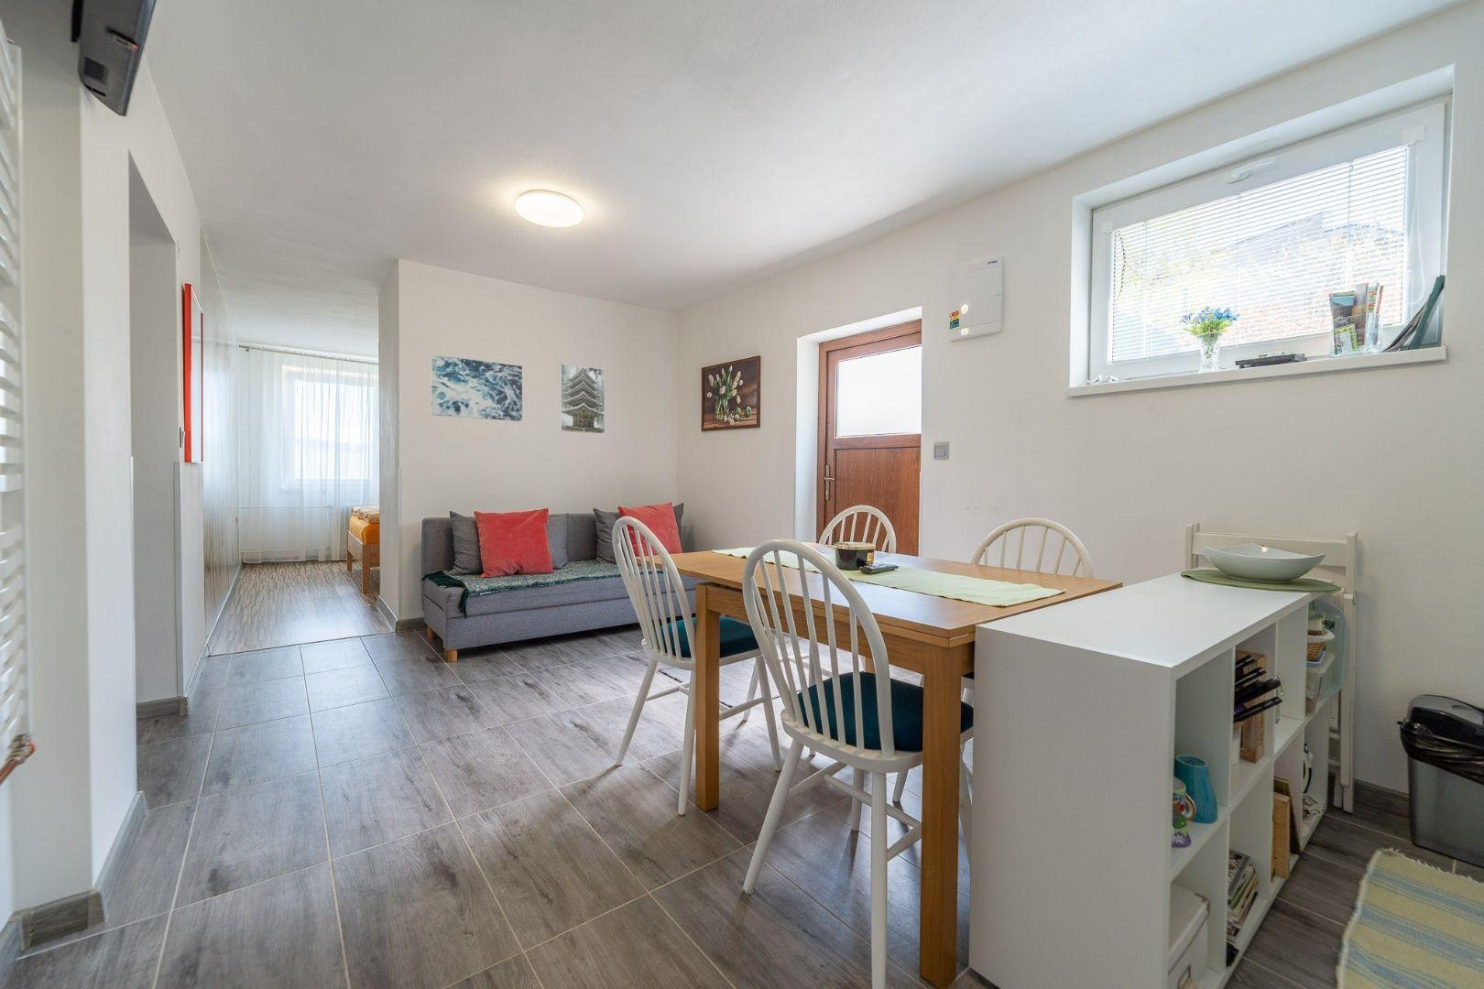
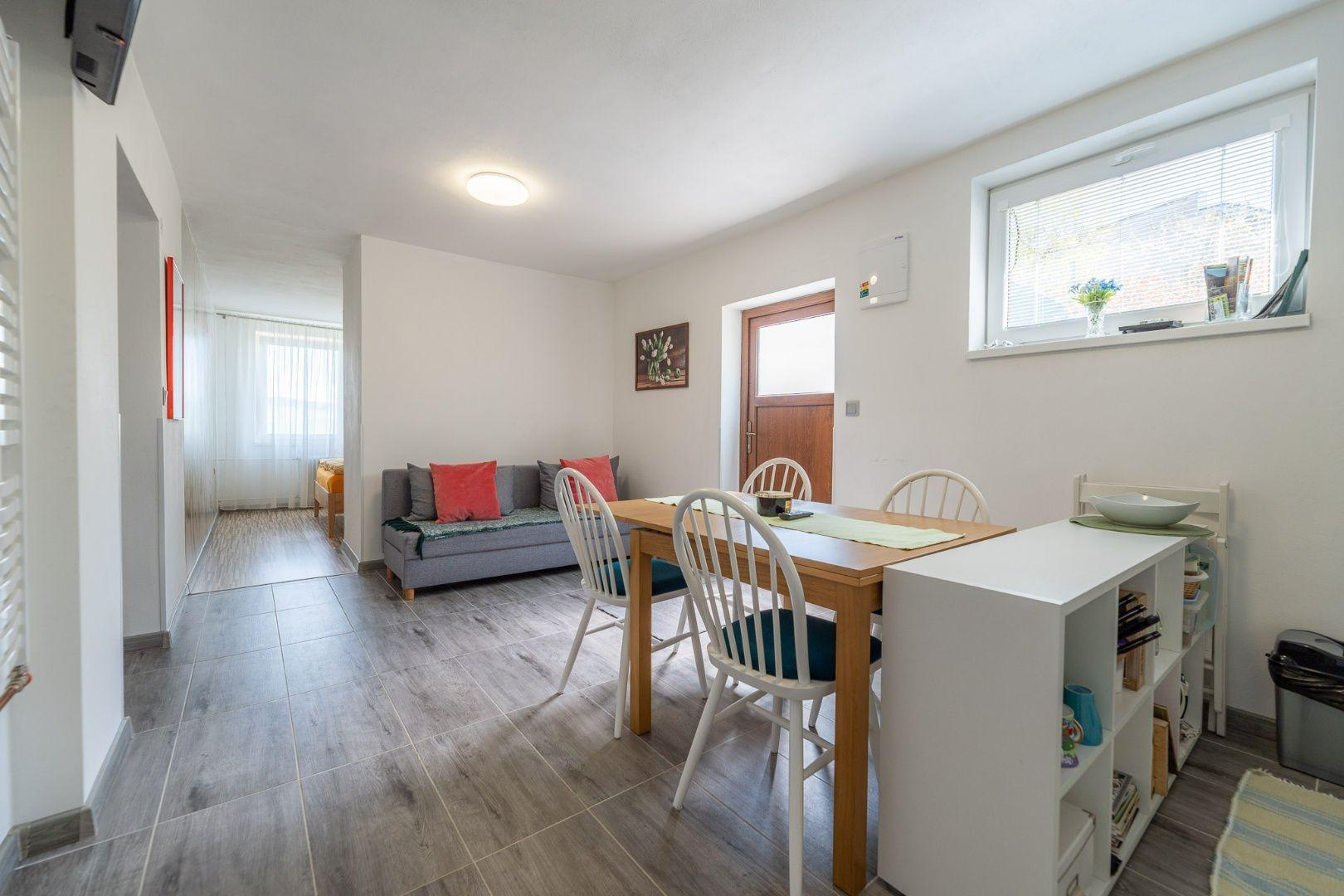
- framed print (582, 400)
- wall art (478, 390)
